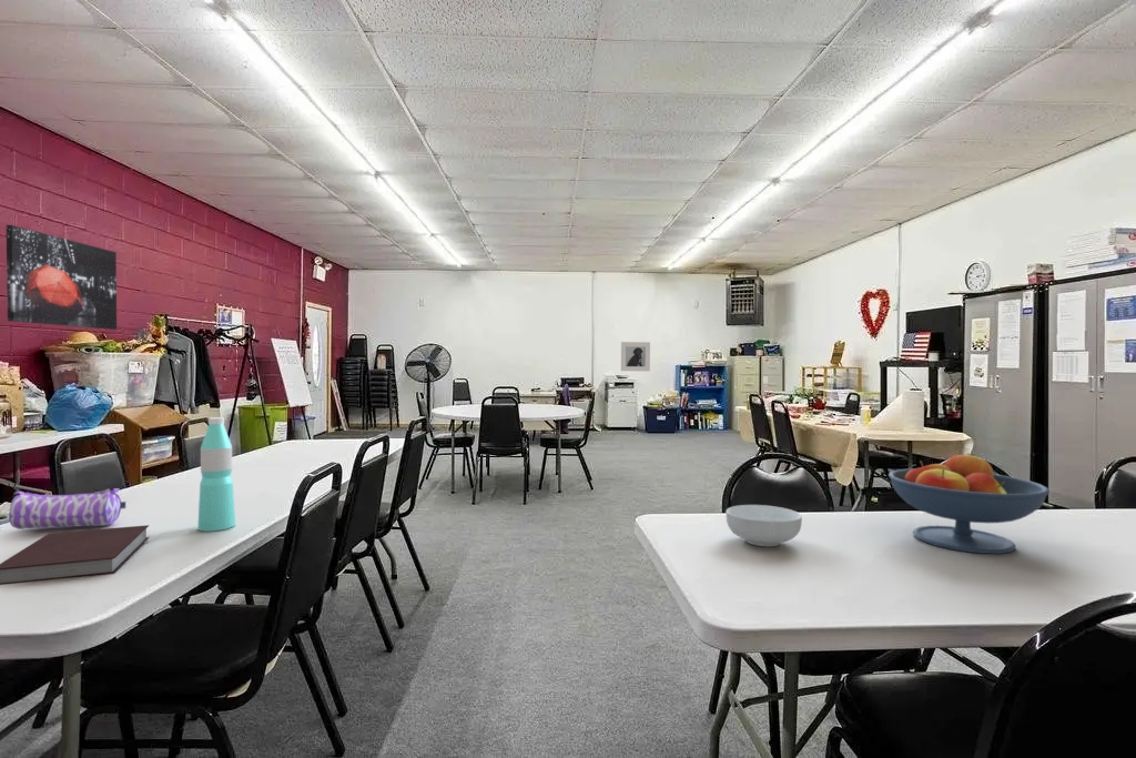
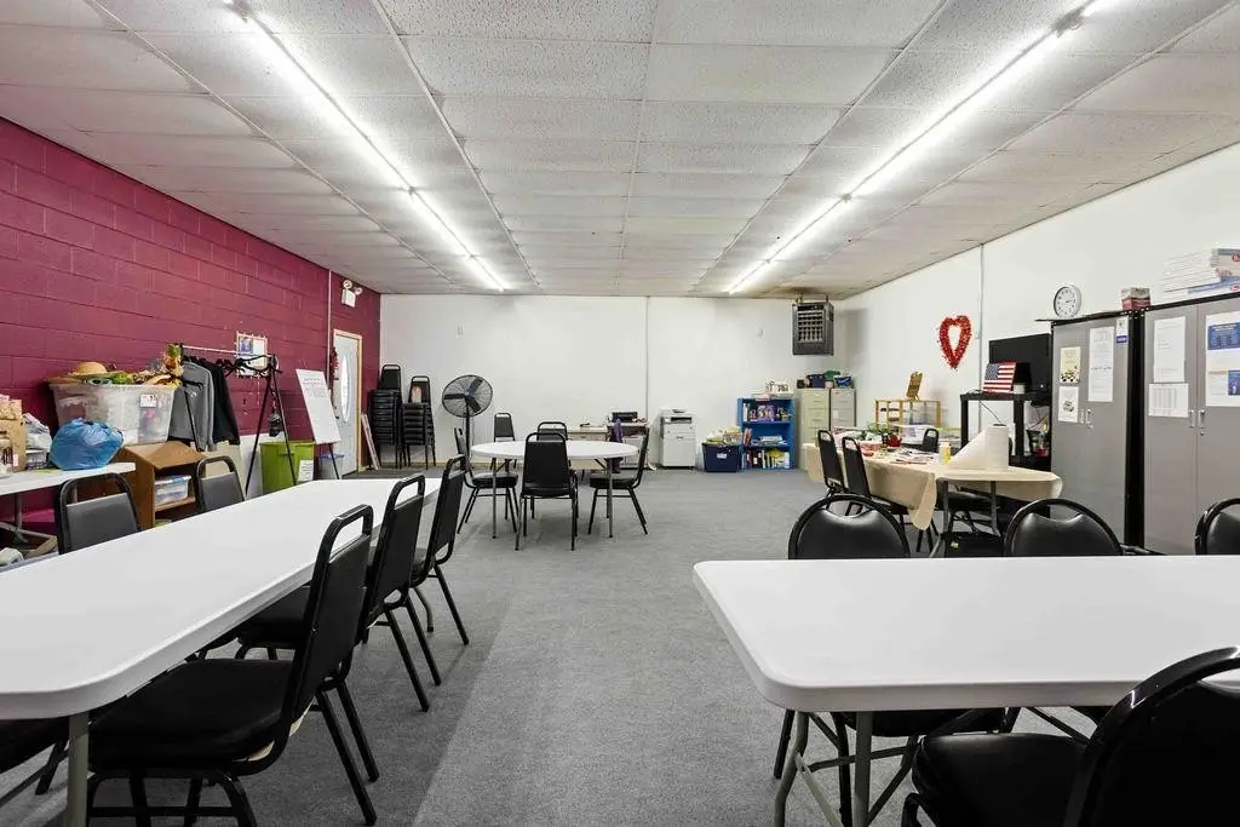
- fruit bowl (963, 499)
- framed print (635, 356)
- notebook (79, 552)
- wall art (67, 282)
- cereal bowl (762, 526)
- pencil case (68, 508)
- water bottle (216, 472)
